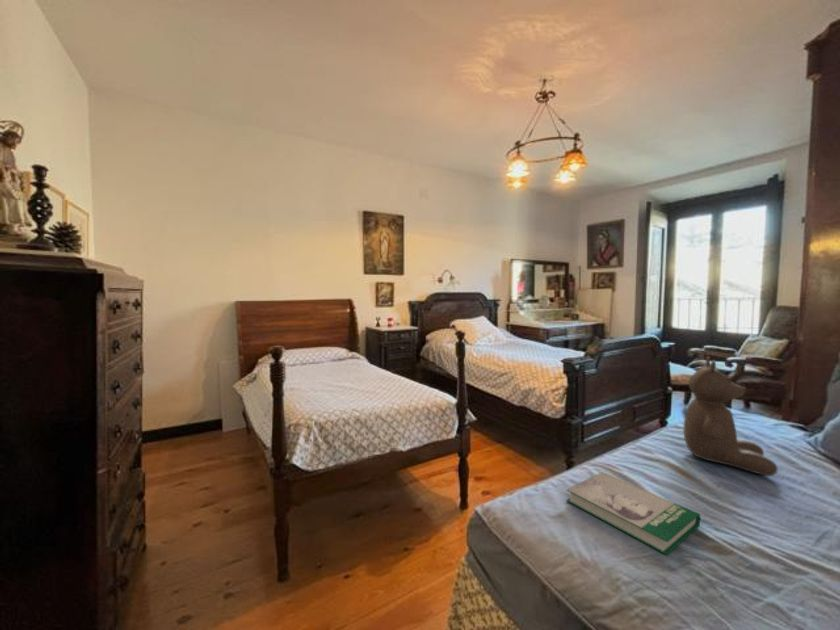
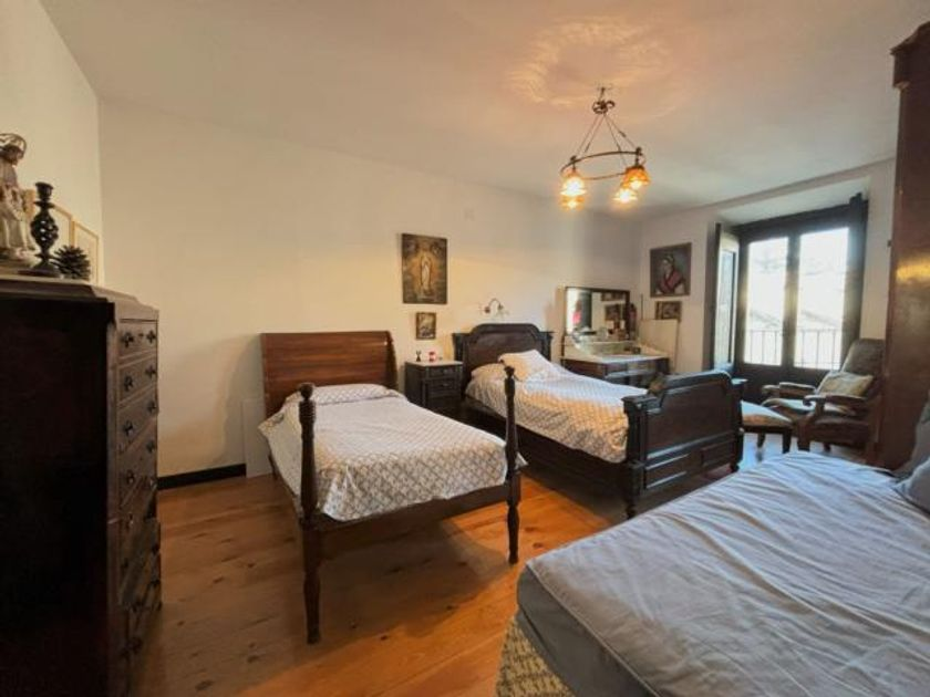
- teddy bear (727, 410)
- book (629, 506)
